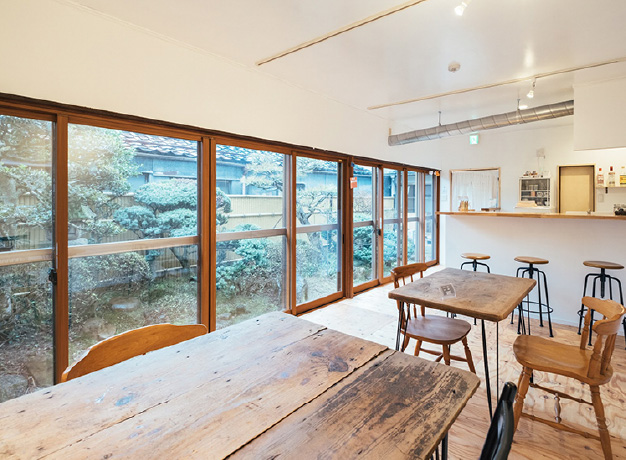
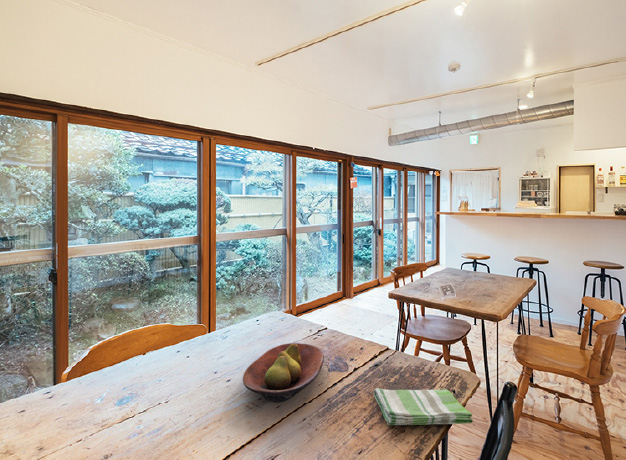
+ fruit bowl (286, 365)
+ dish towel (419, 402)
